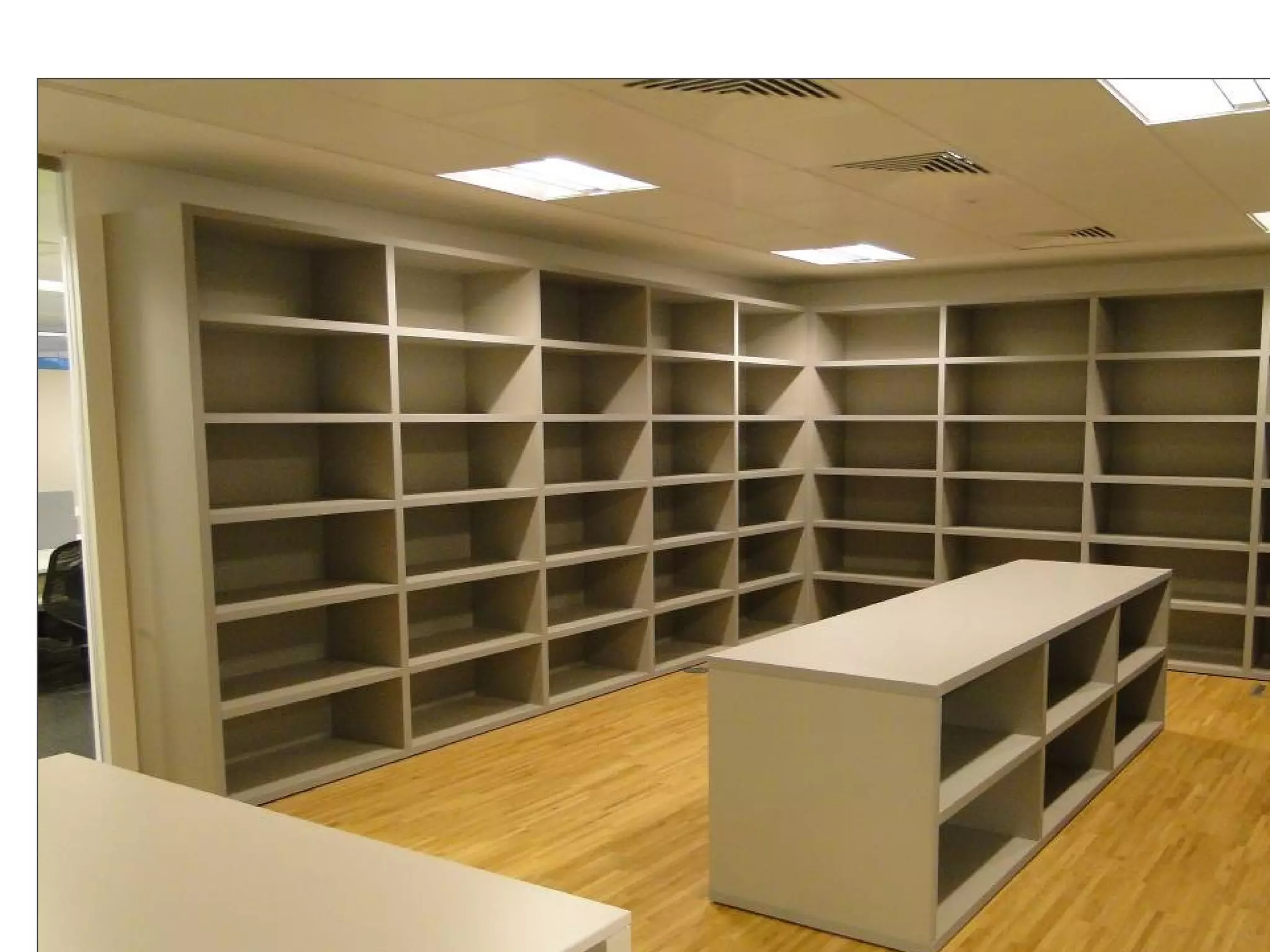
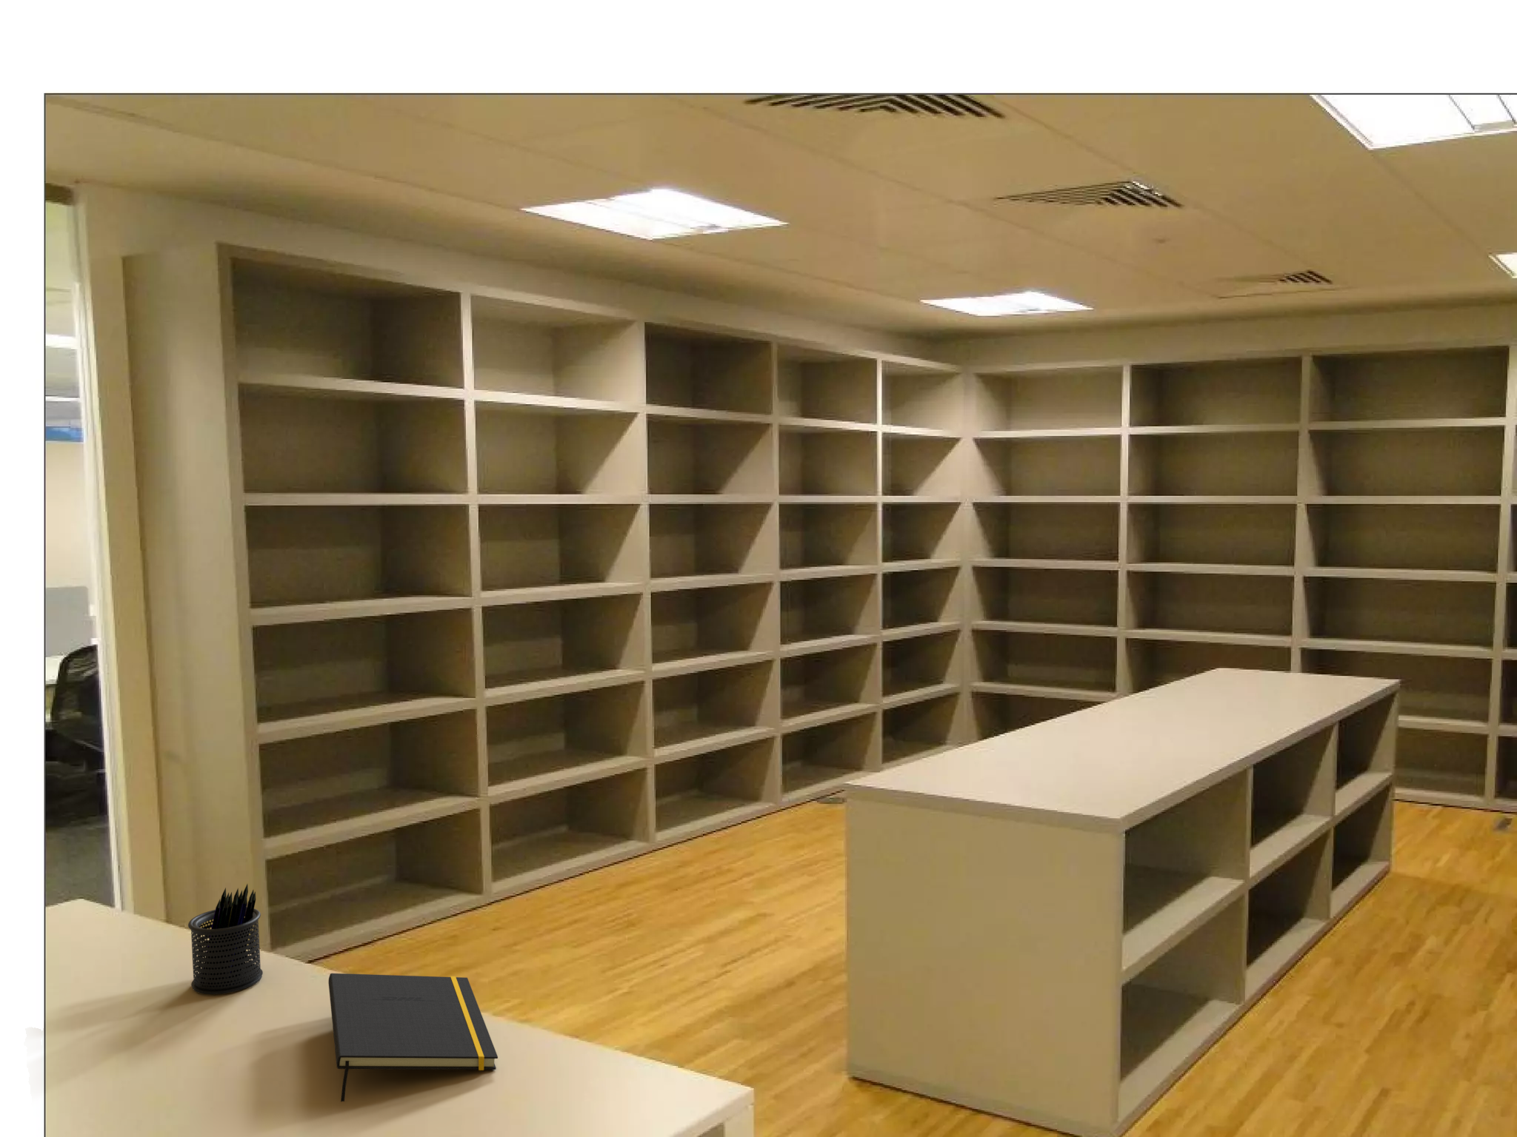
+ pen holder (226, 934)
+ notepad (409, 1019)
